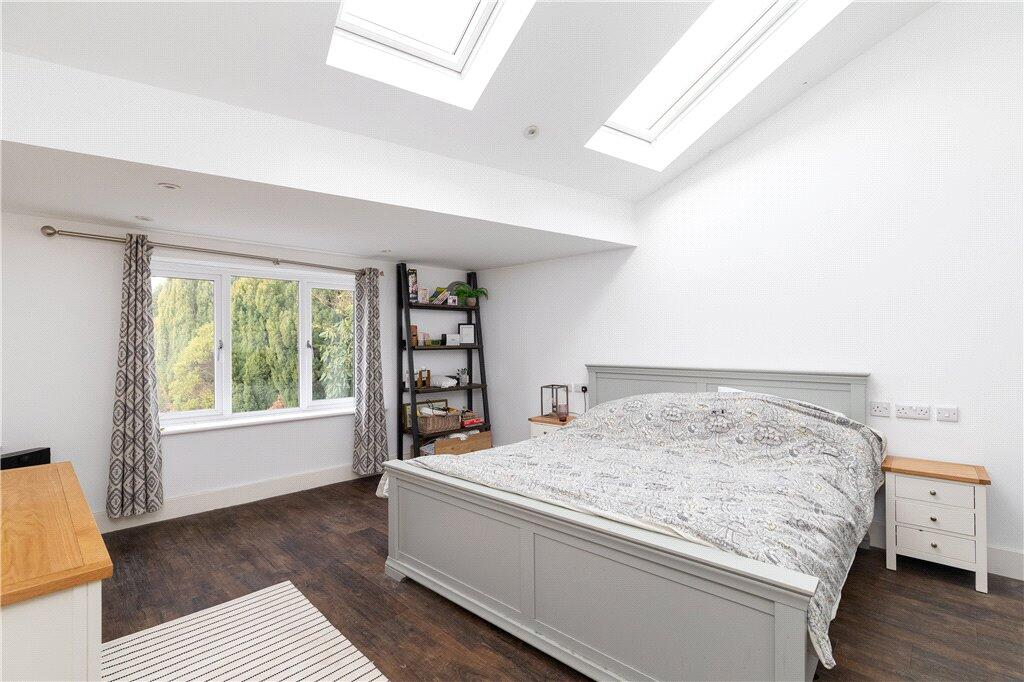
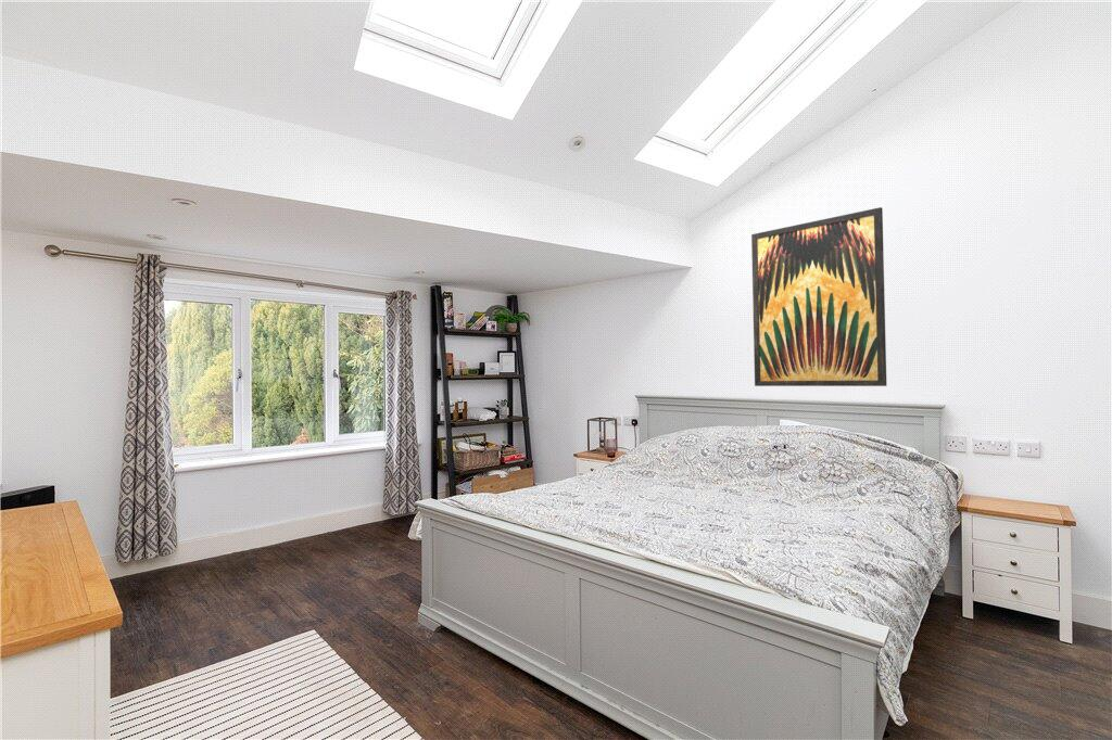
+ wall art (813, 304)
